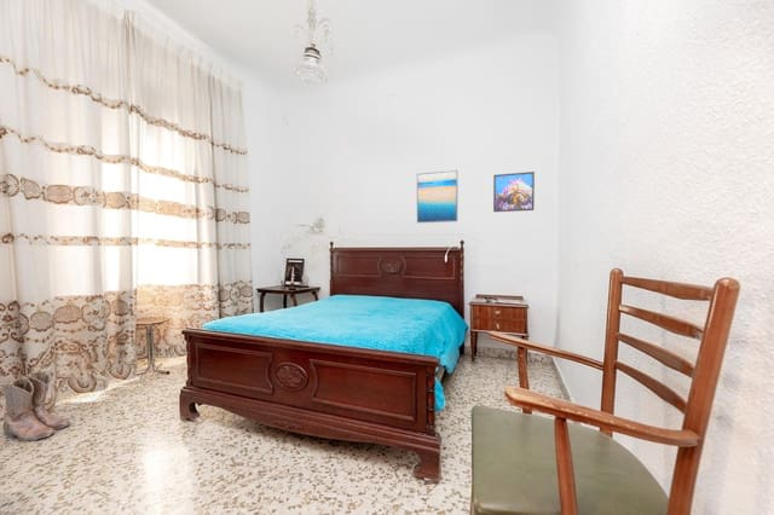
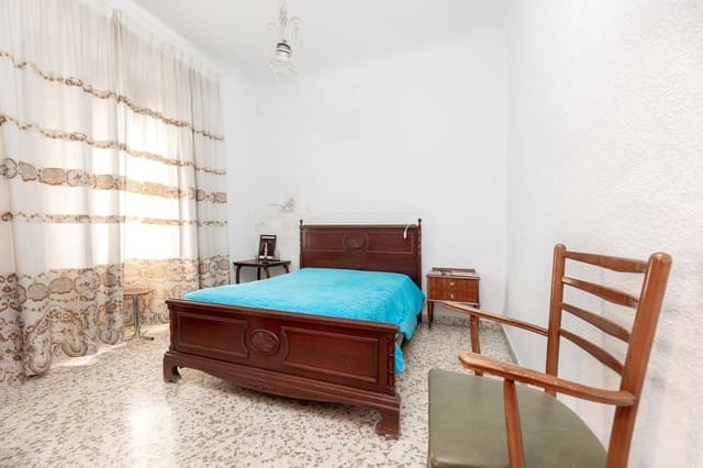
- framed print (513, 192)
- boots (36, 403)
- wall art (437, 197)
